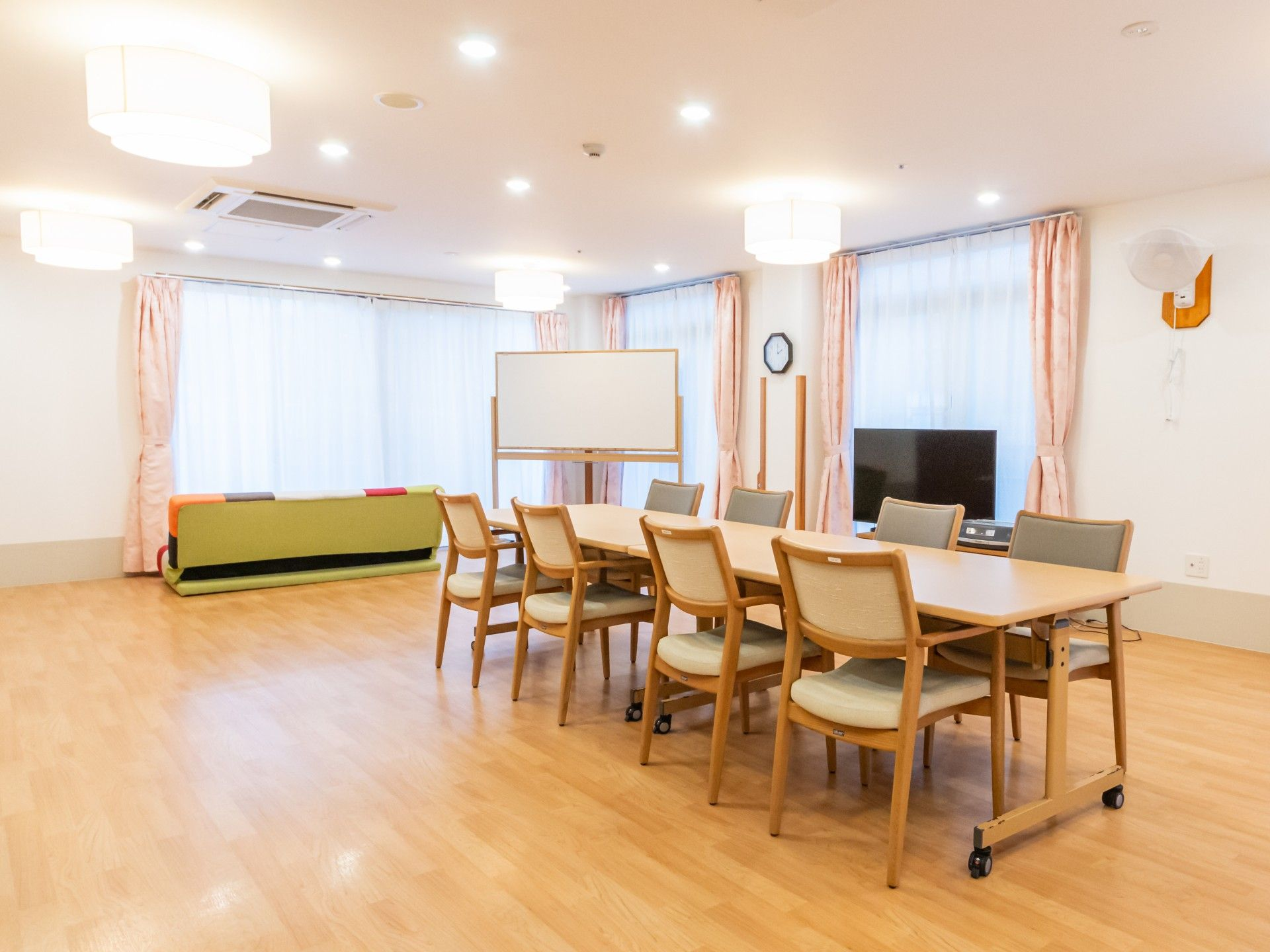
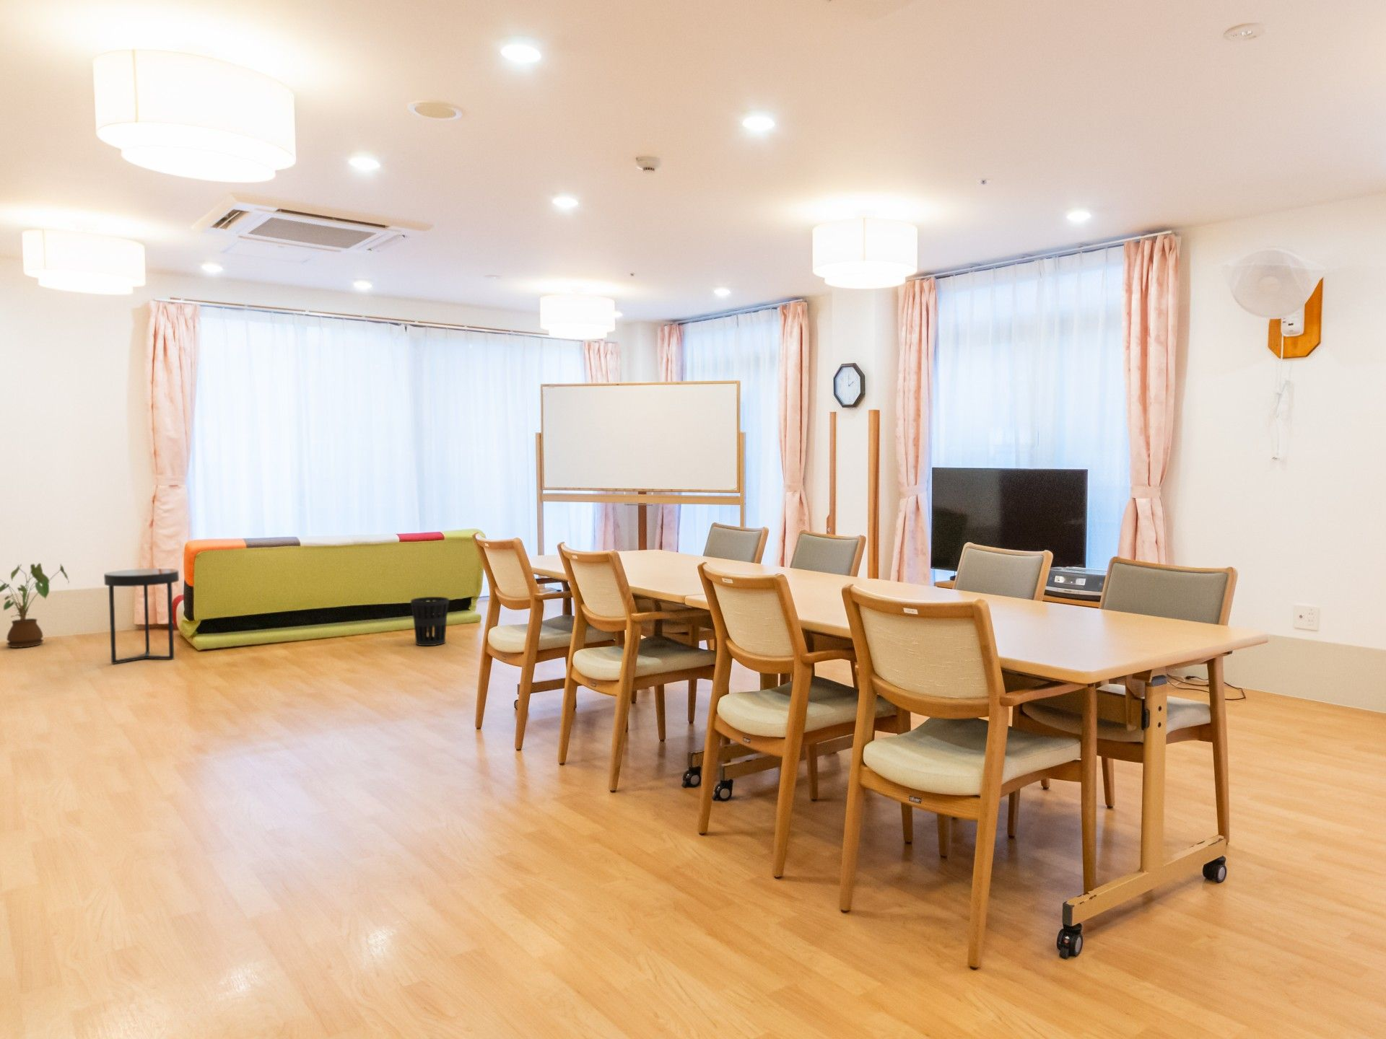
+ wastebasket (430, 621)
+ side table (144, 614)
+ house plant (28, 605)
